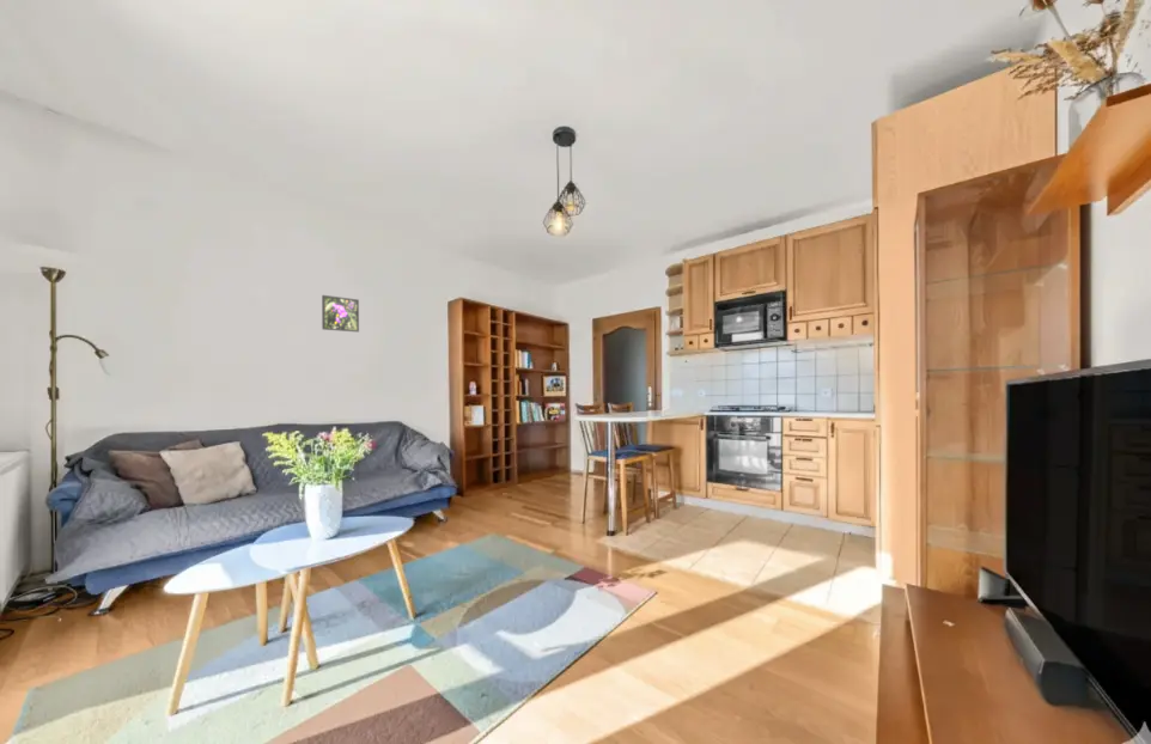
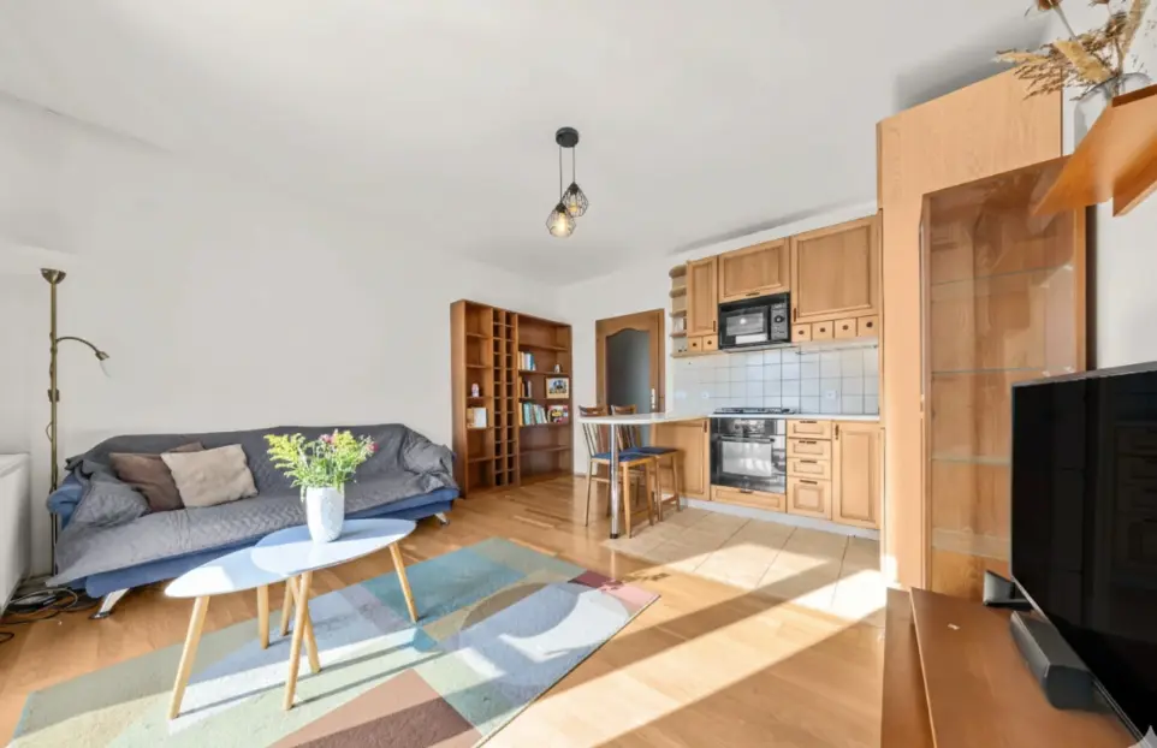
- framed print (341, 313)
